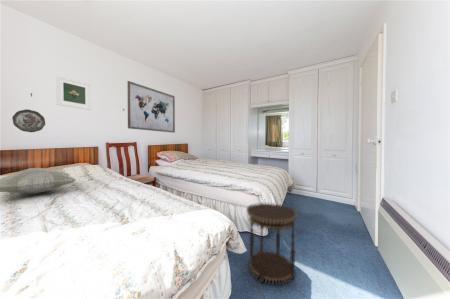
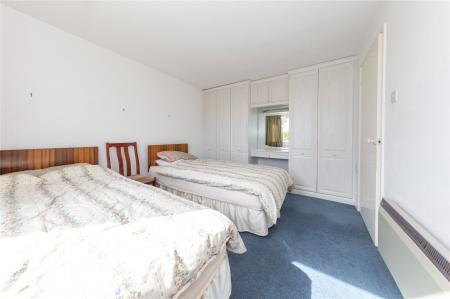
- decorative plate (29, 121)
- wall art (154, 110)
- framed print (74, 93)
- side table (276, 239)
- decorative pillow (37, 180)
